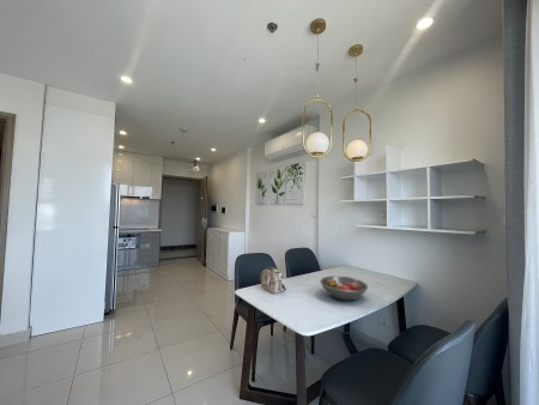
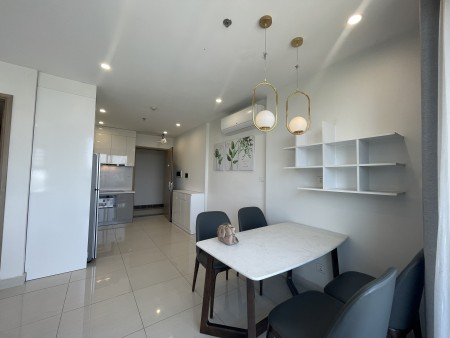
- fruit bowl (343, 286)
